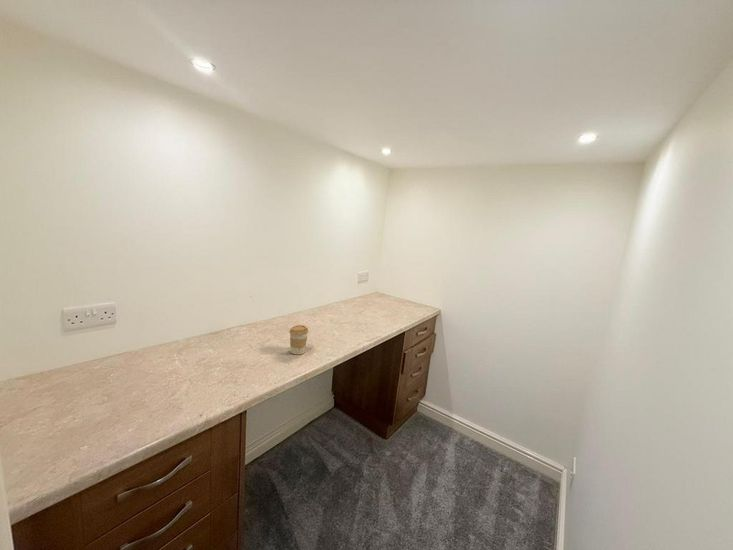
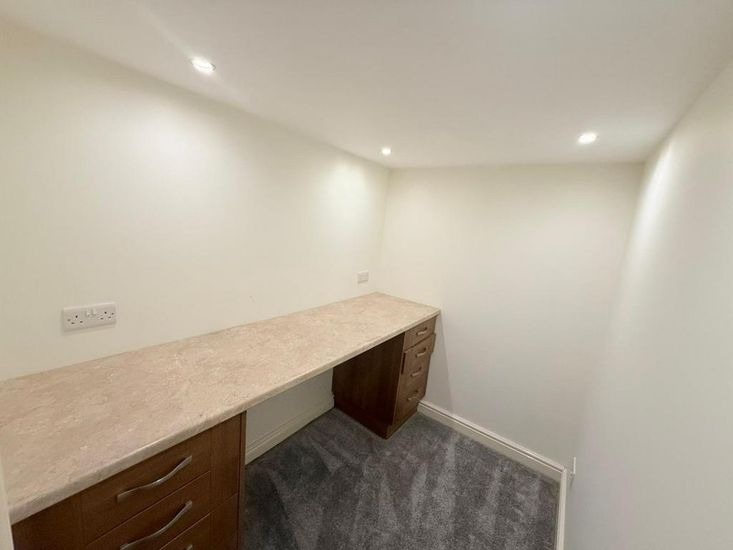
- coffee cup (298, 339)
